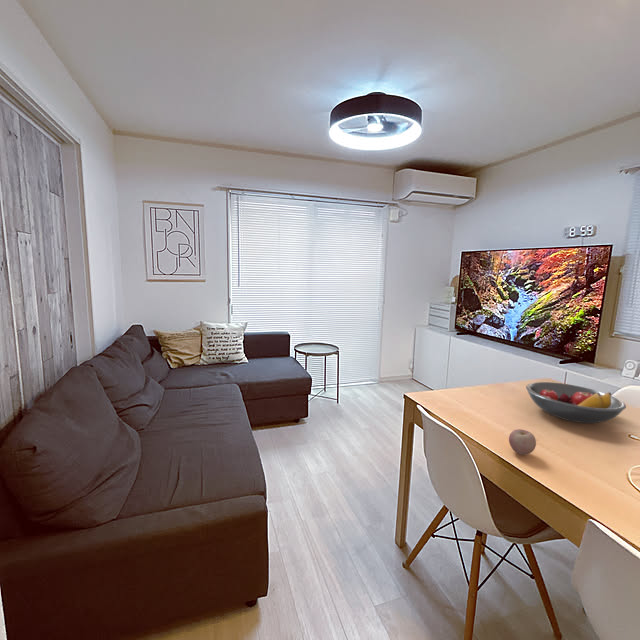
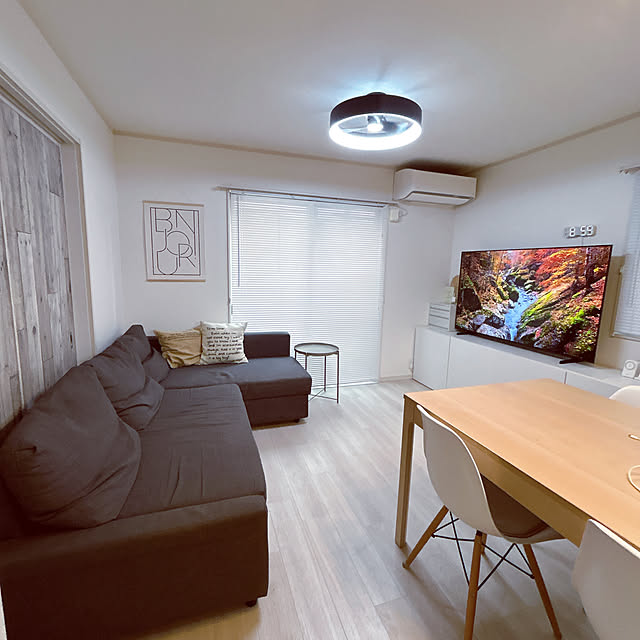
- fruit bowl (571, 402)
- apple (522, 442)
